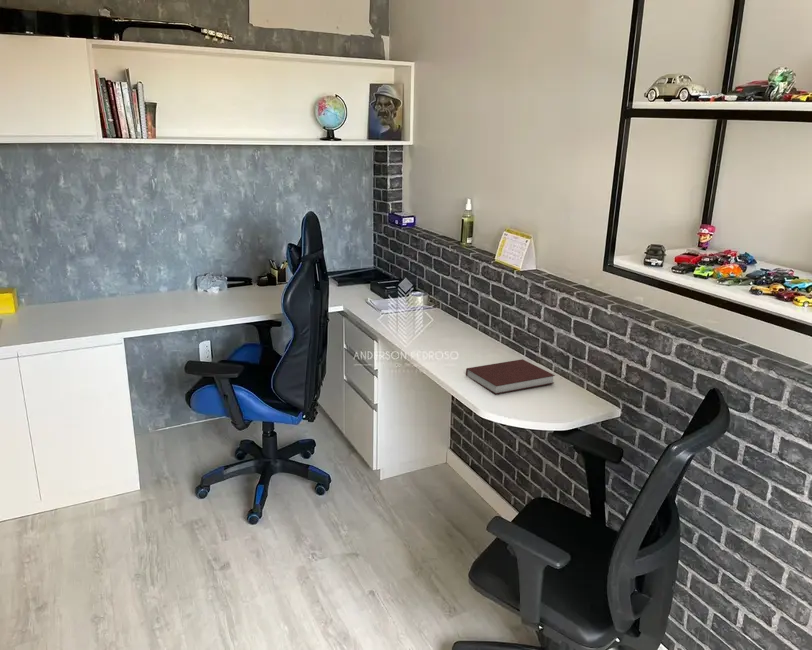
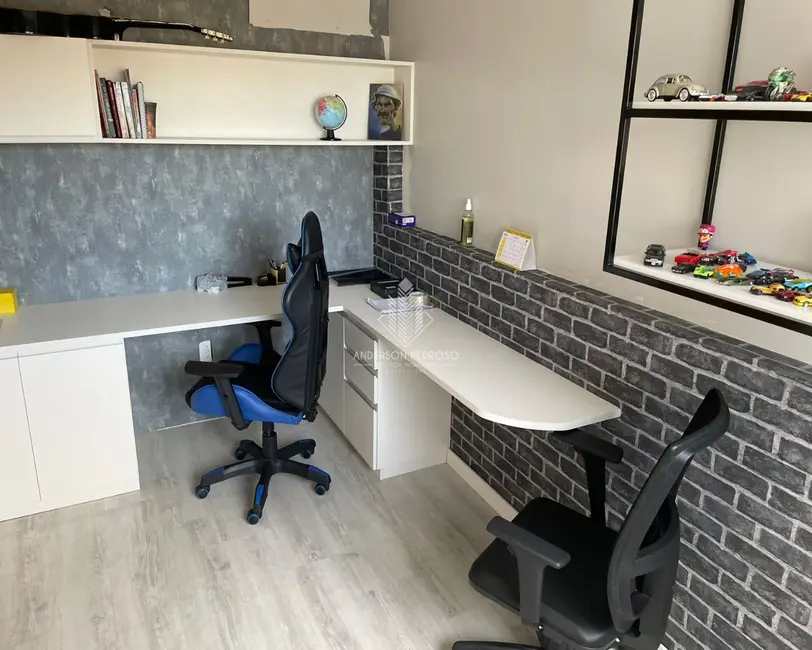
- notebook (509, 375)
